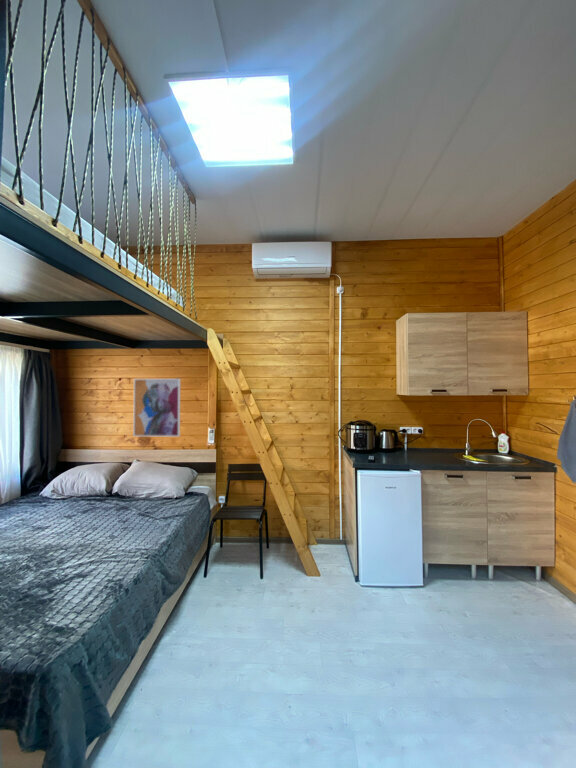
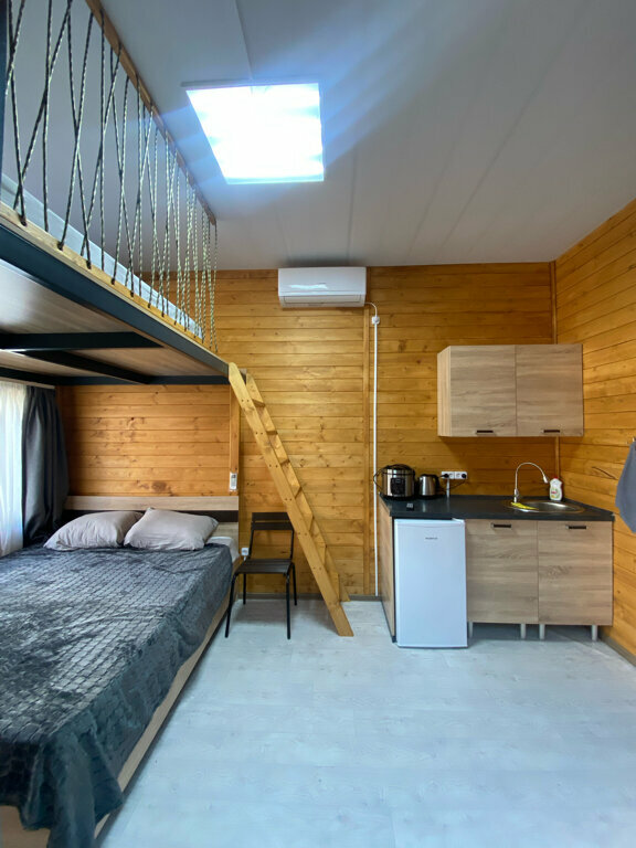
- wall art (156, 407)
